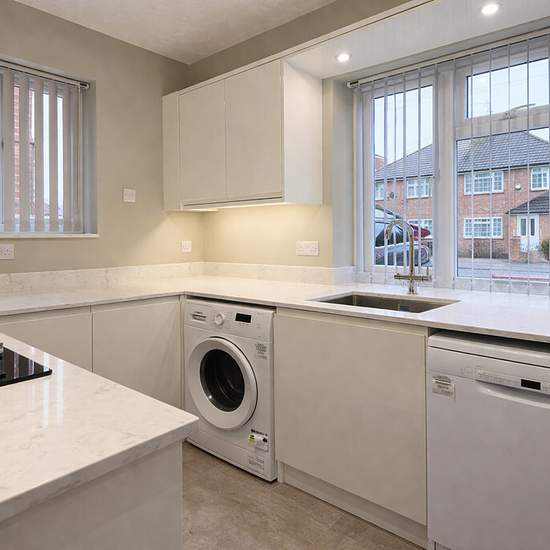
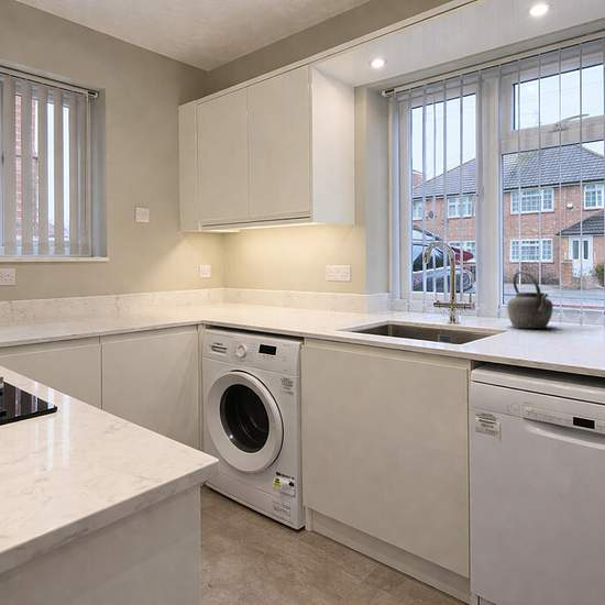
+ kettle (530, 299)
